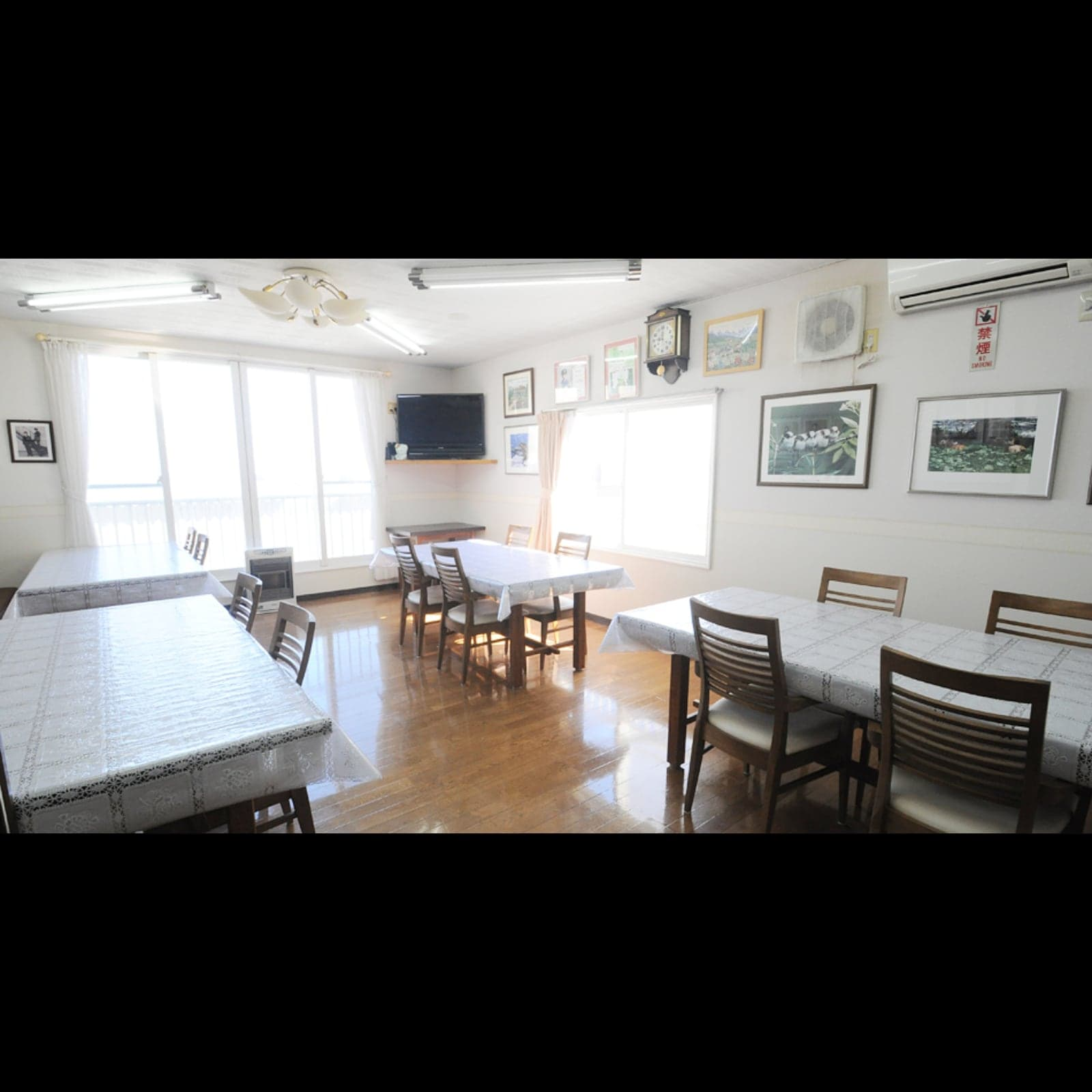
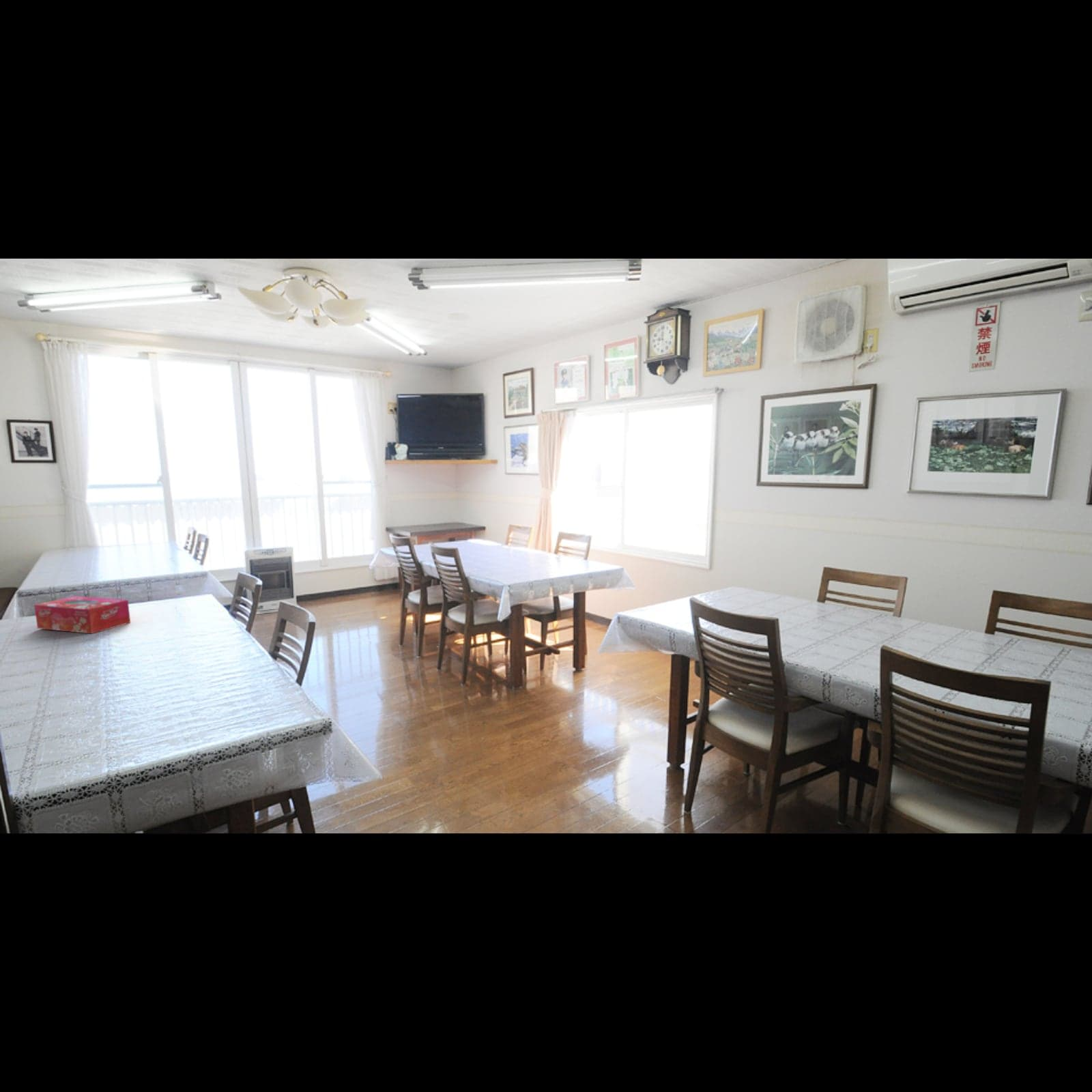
+ tissue box (83, 614)
